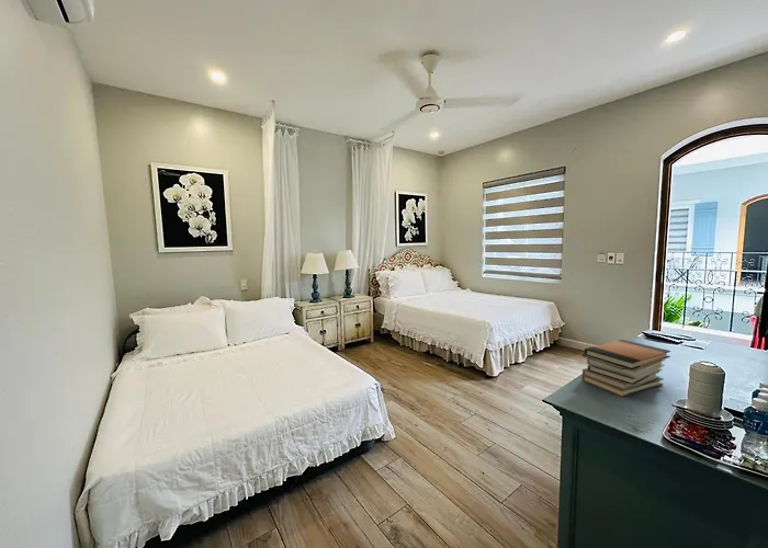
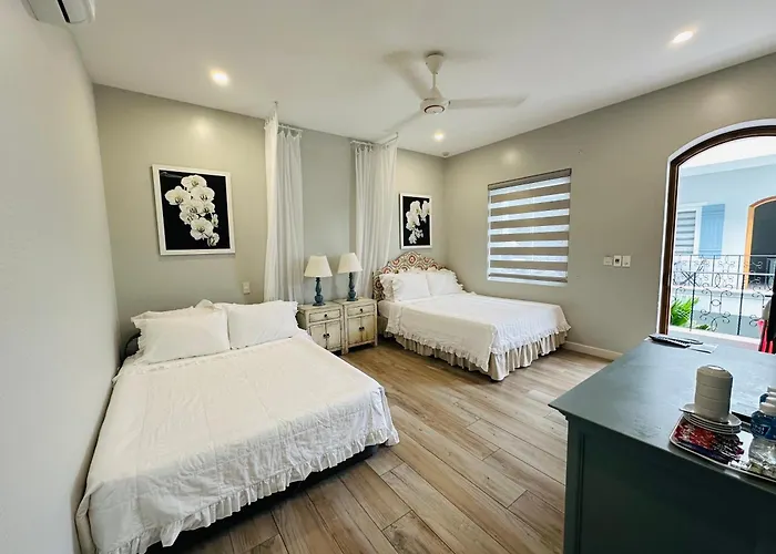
- book stack (624, 366)
